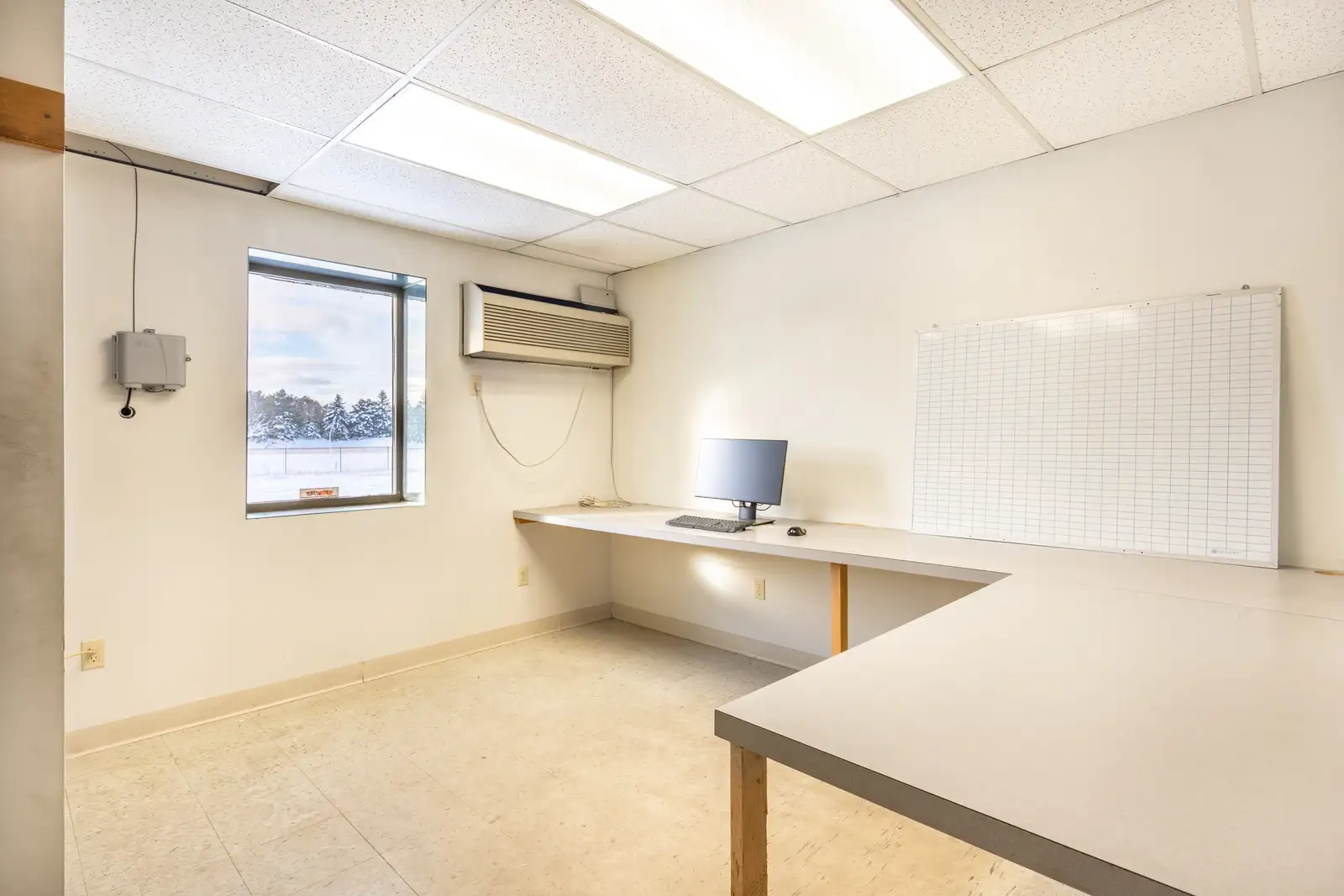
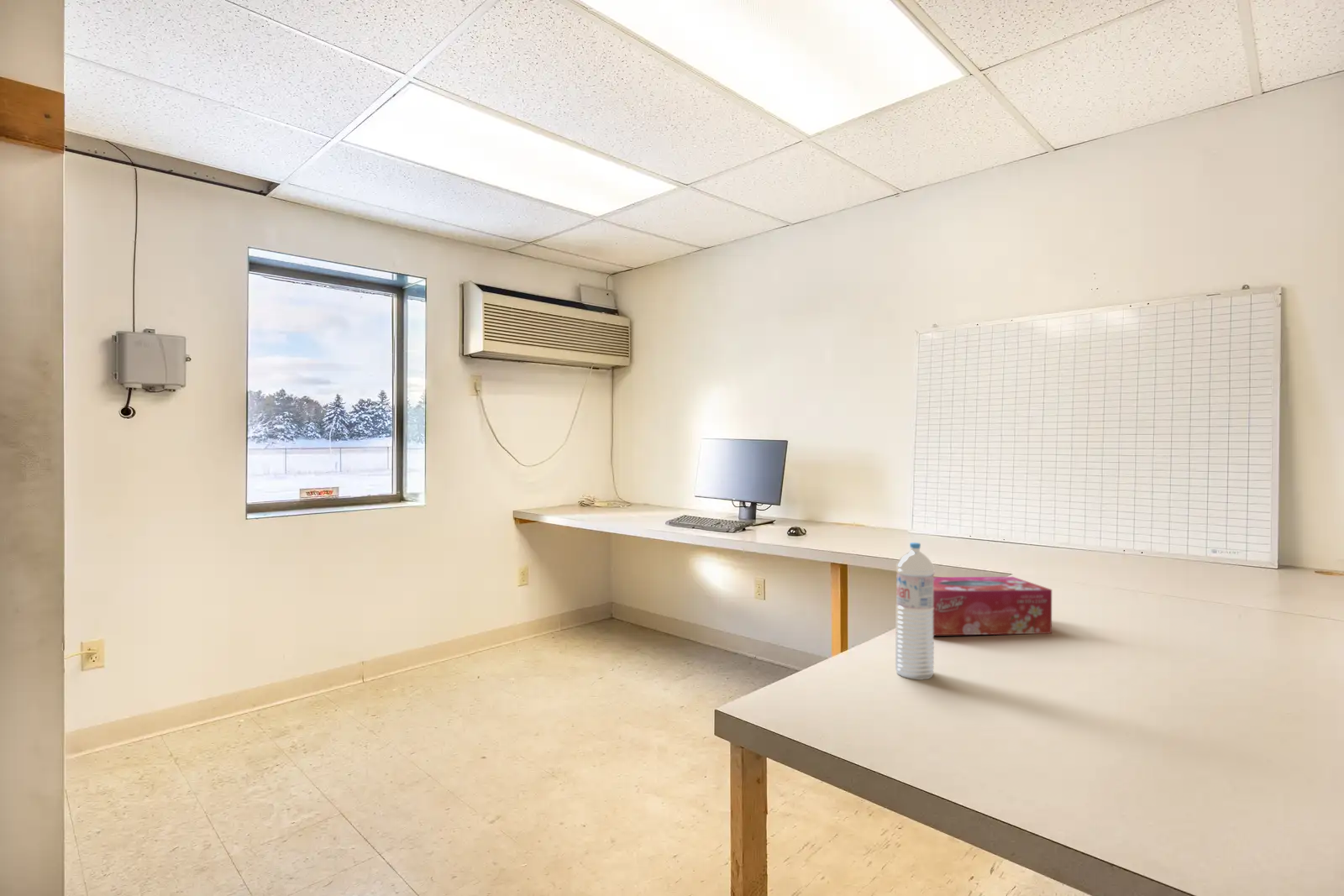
+ tissue box (972, 604)
+ water bottle (915, 609)
